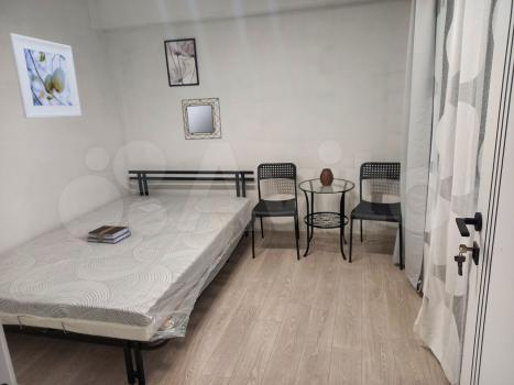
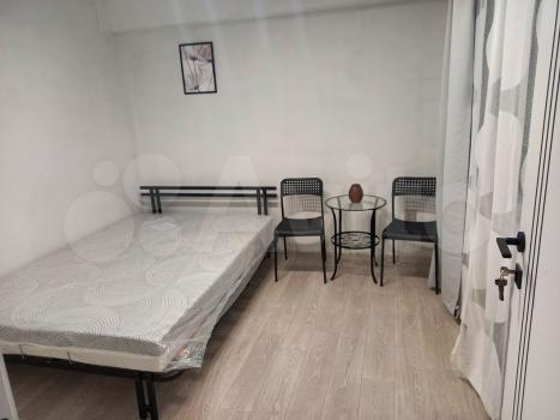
- book (109, 233)
- home mirror (200, 119)
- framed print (48, 79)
